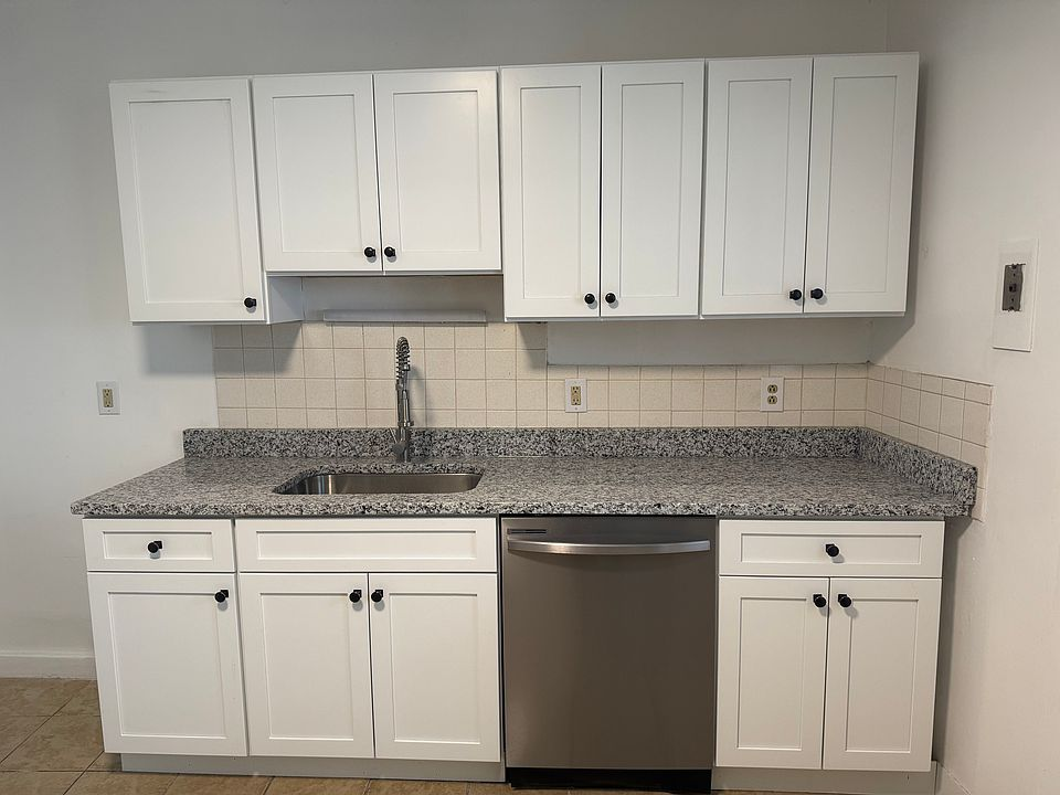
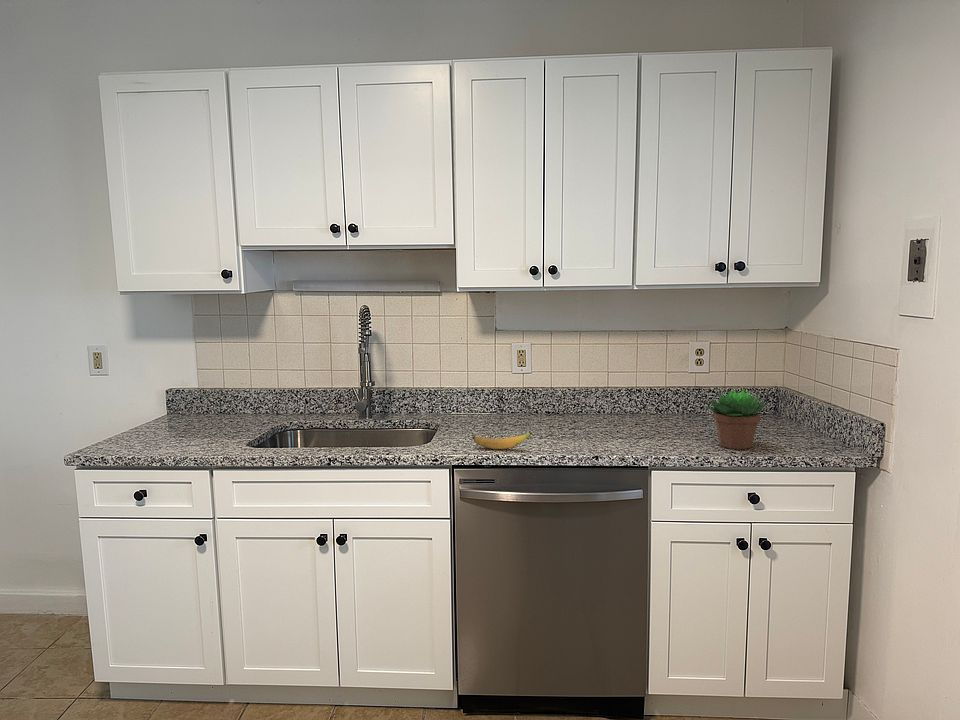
+ succulent plant (736, 418)
+ banana (501, 439)
